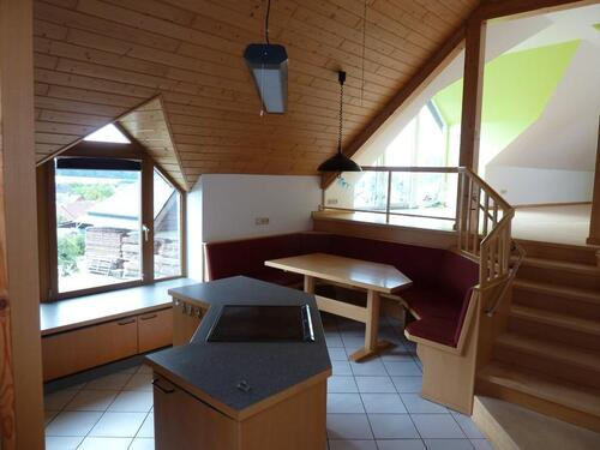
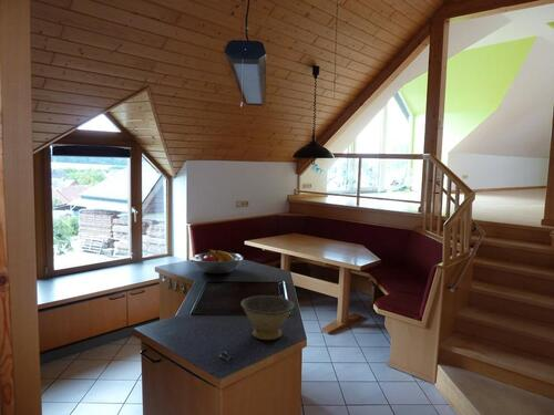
+ fruit bowl (217, 261)
+ bowl (267, 319)
